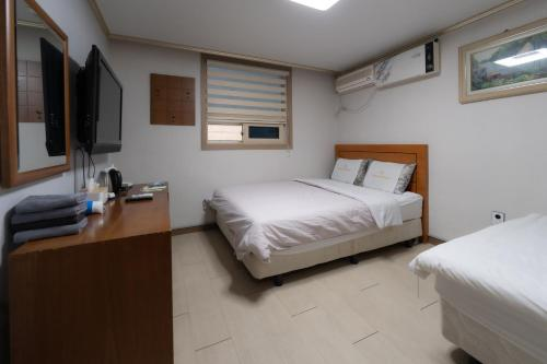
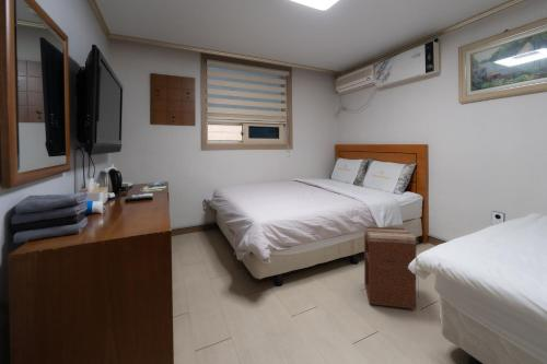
+ nightstand (387, 263)
